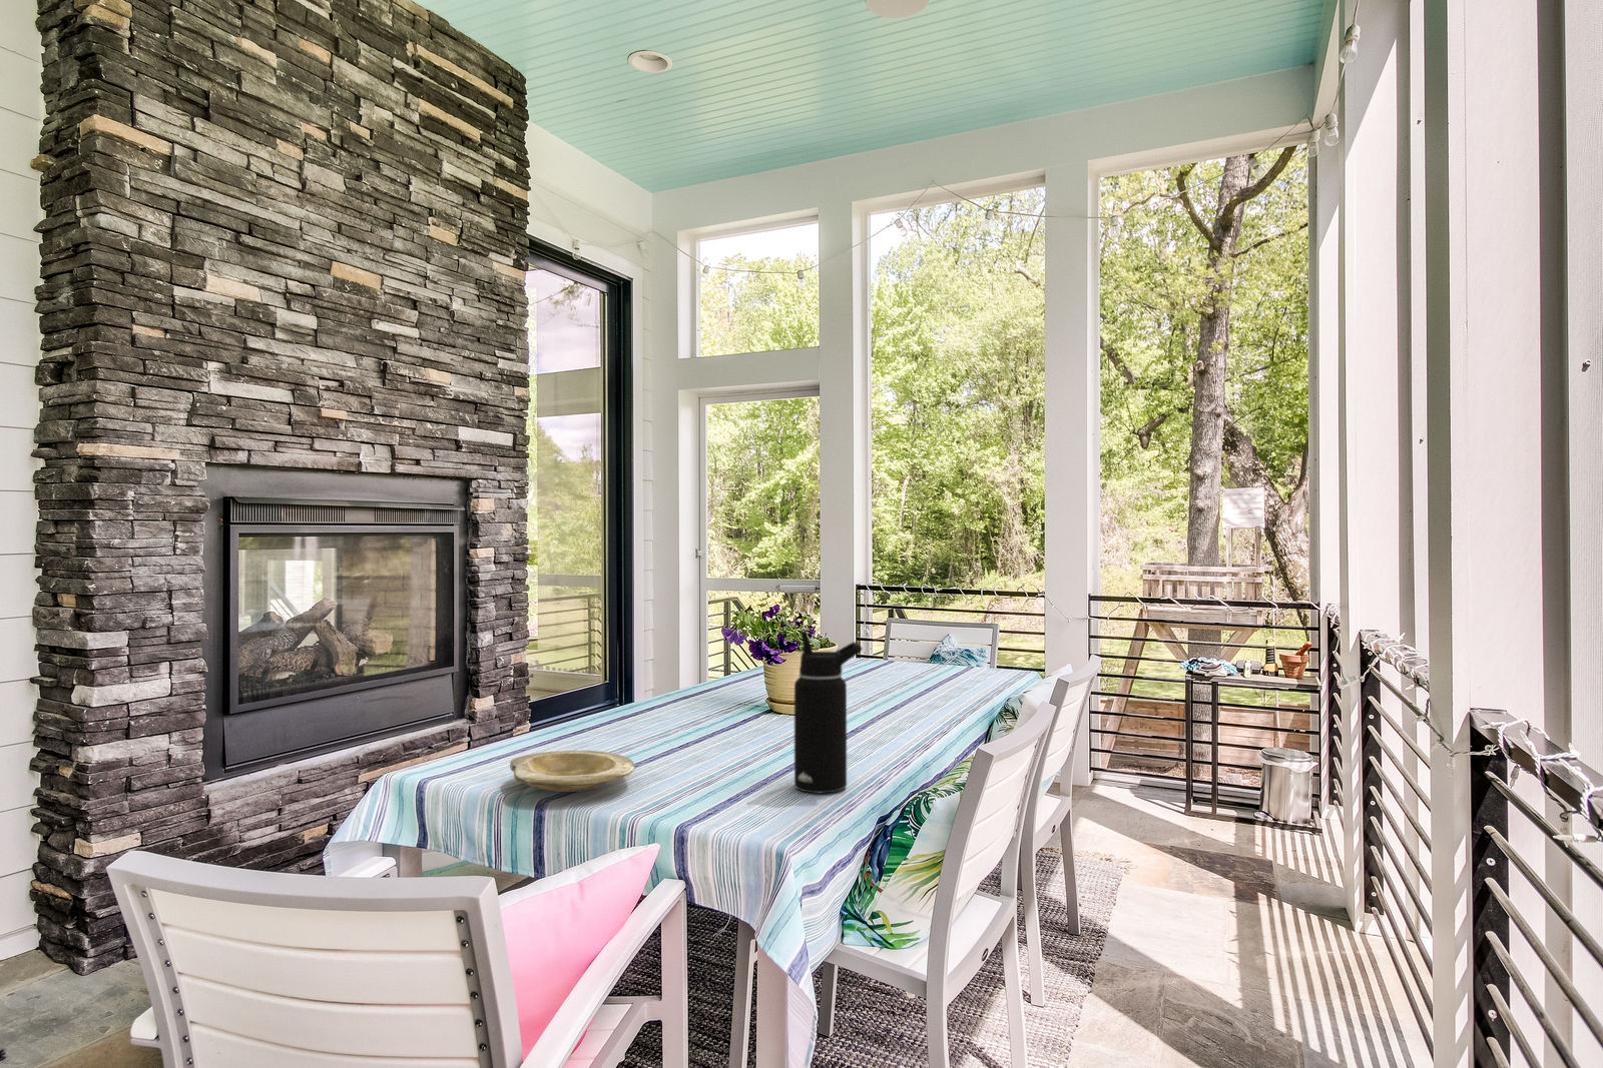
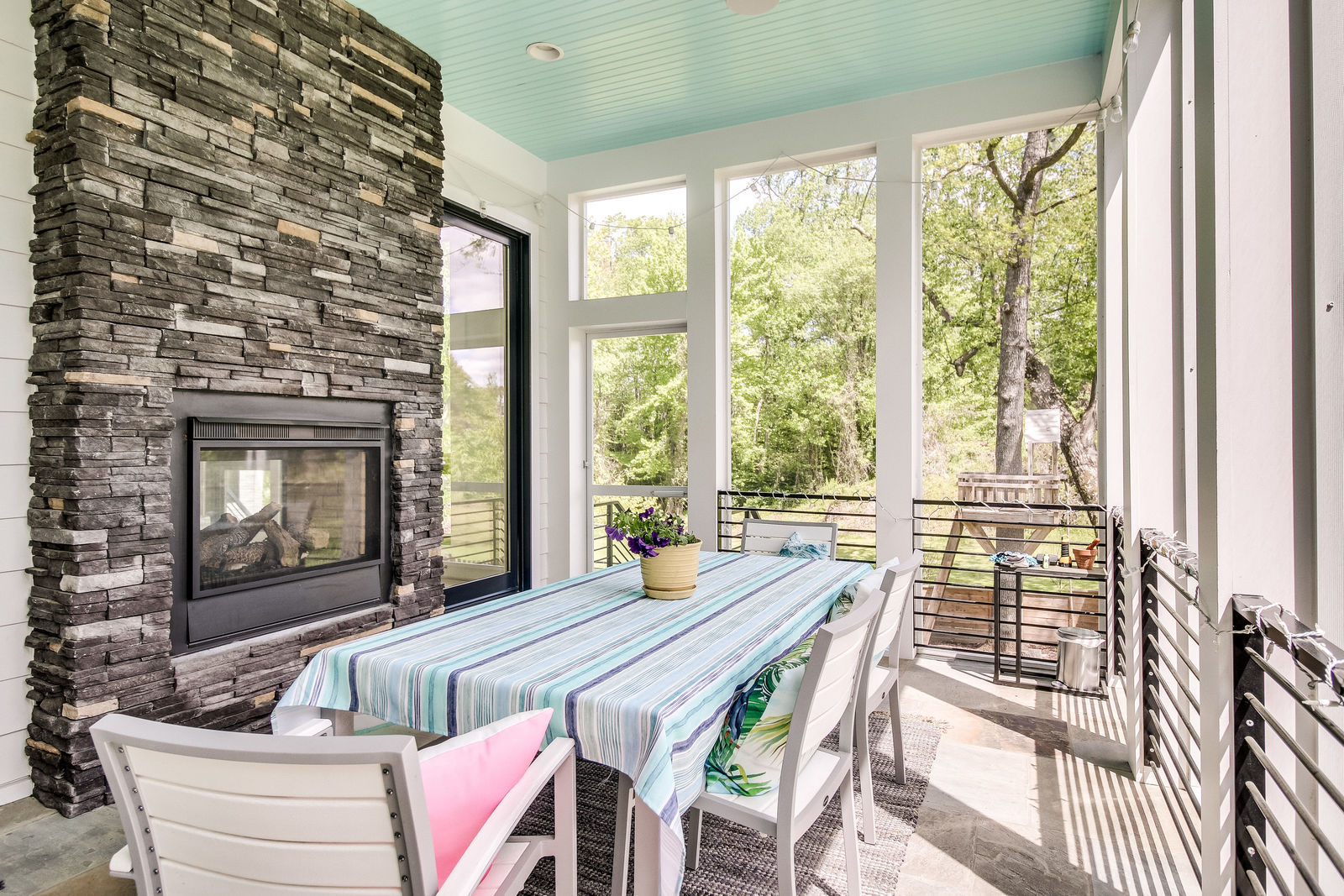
- plate (572, 772)
- water bottle (828, 708)
